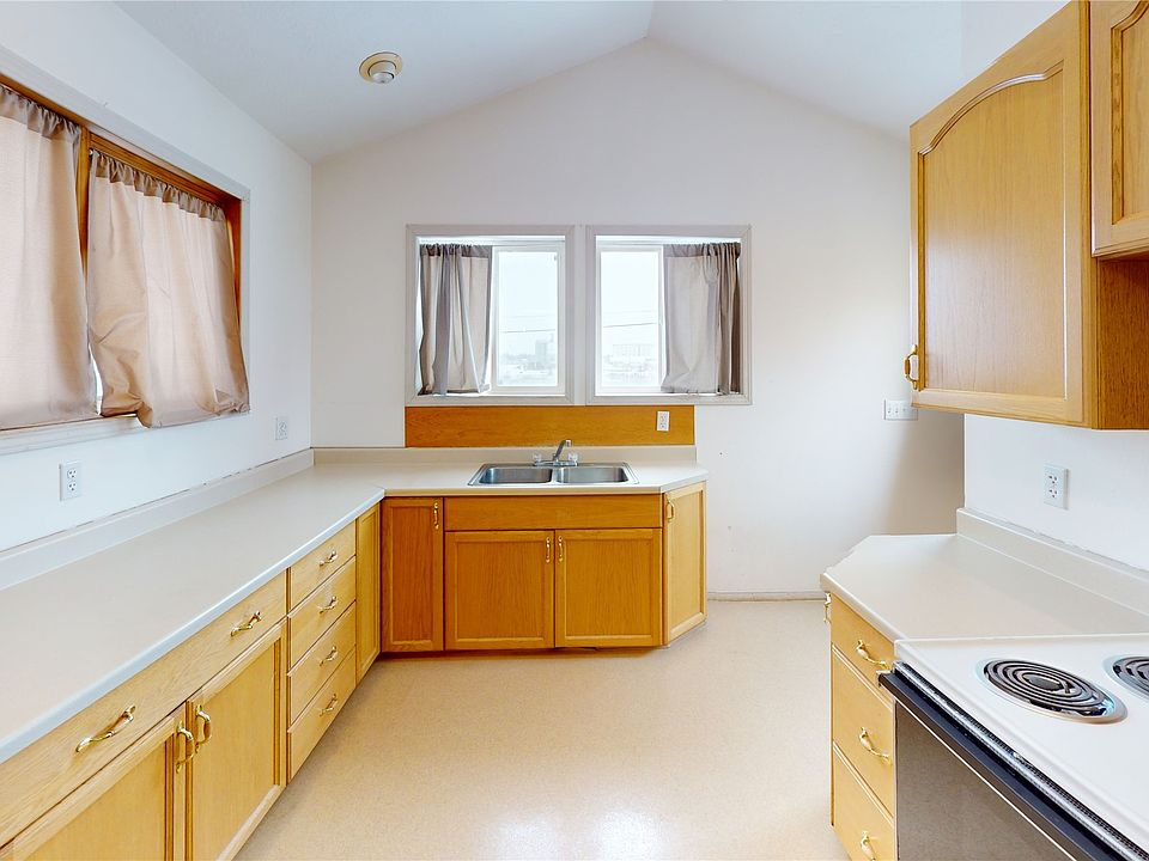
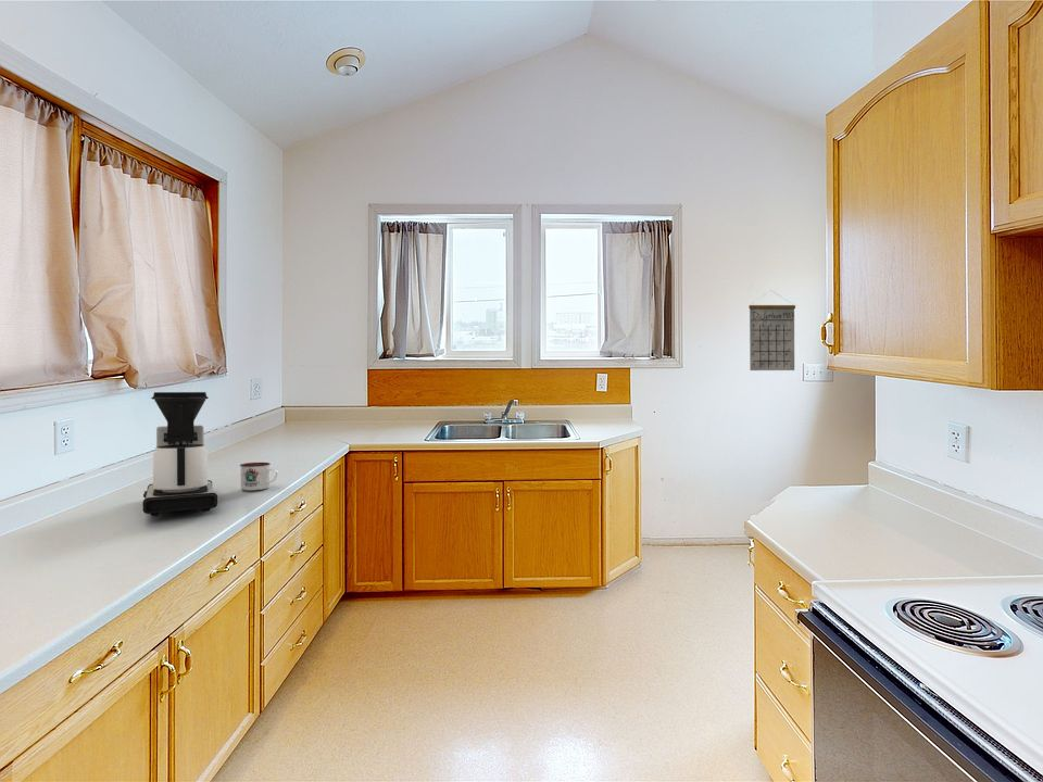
+ calendar (771, 329)
+ mug (259, 476)
+ coffee maker (180, 449)
